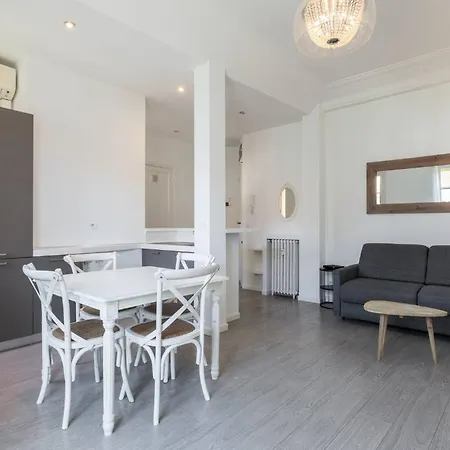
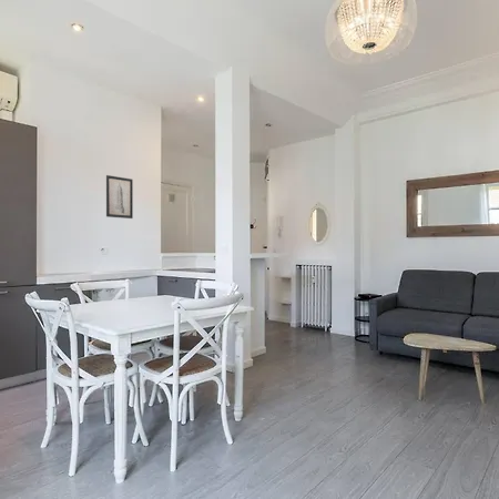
+ wall art (120, 197)
